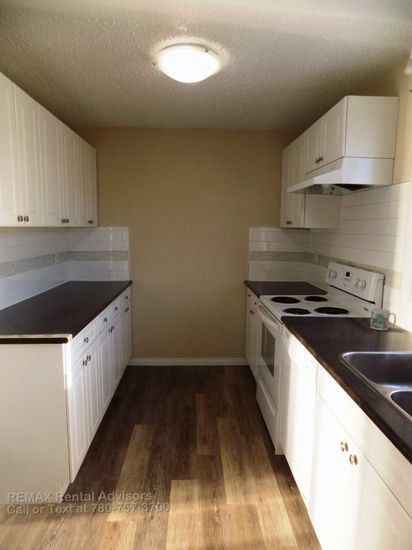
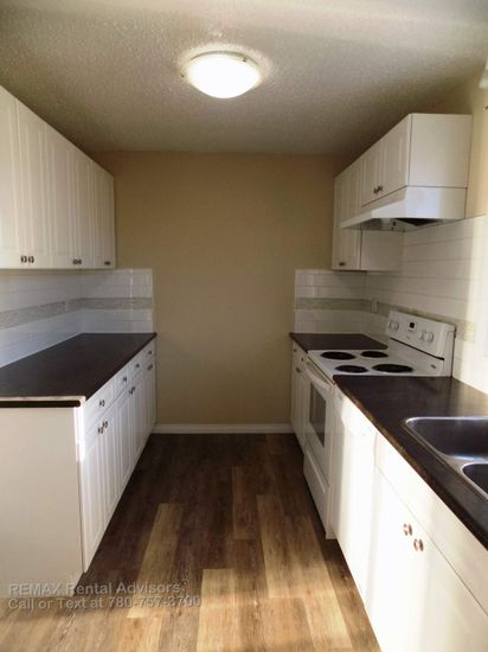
- mug (383, 319)
